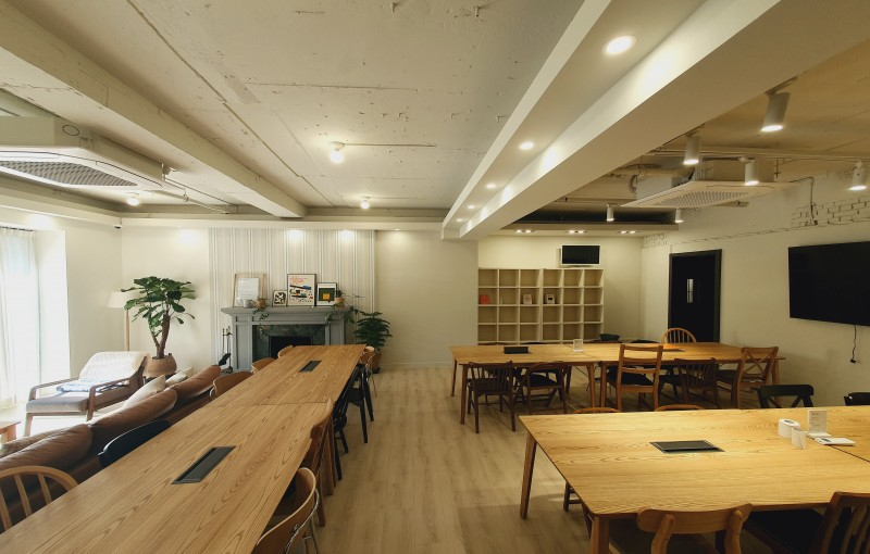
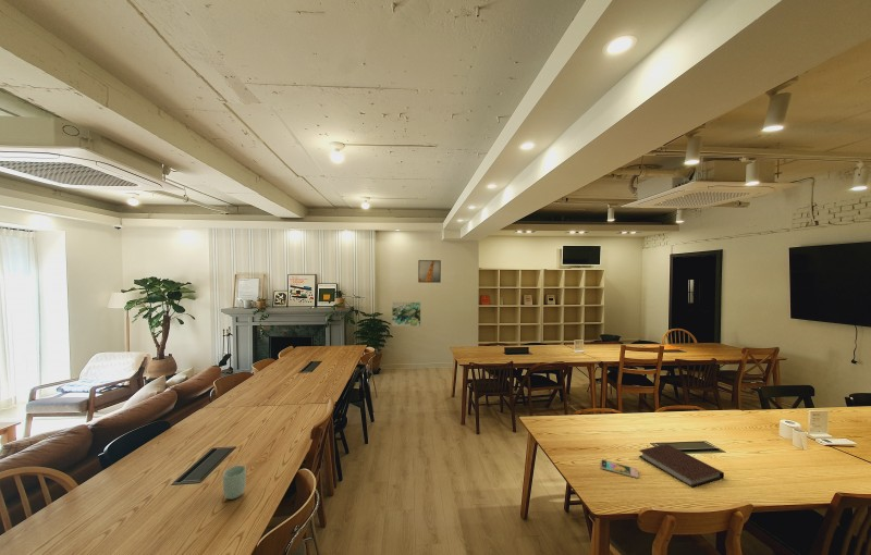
+ notebook (678, 464)
+ wall art (406, 313)
+ cup (234, 483)
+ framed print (429, 271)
+ smartphone (618, 468)
